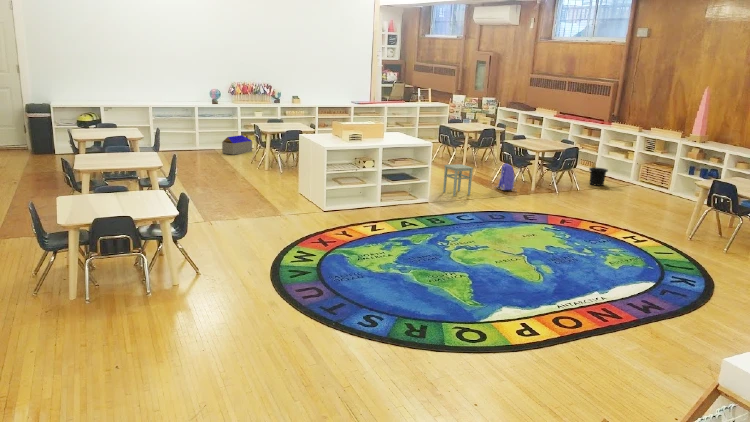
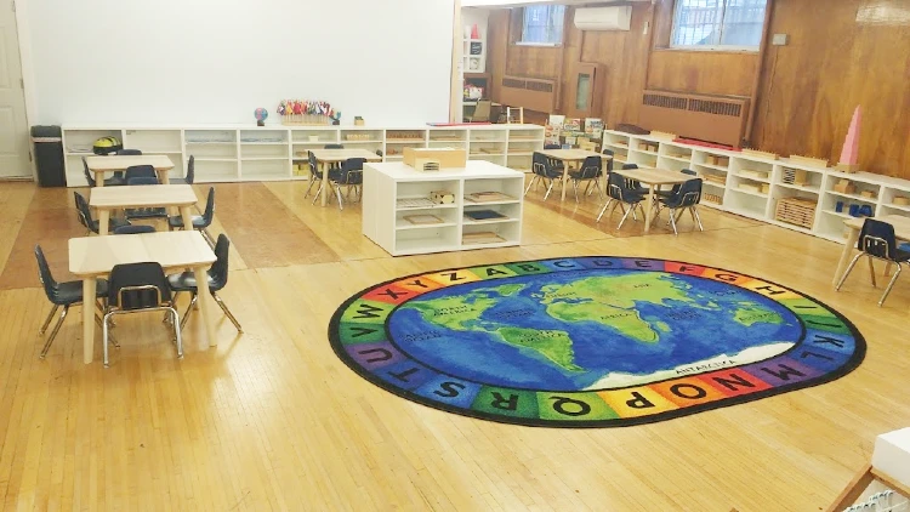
- backpack (507, 176)
- stool (458, 179)
- architectural model (237, 144)
- trash can (597, 176)
